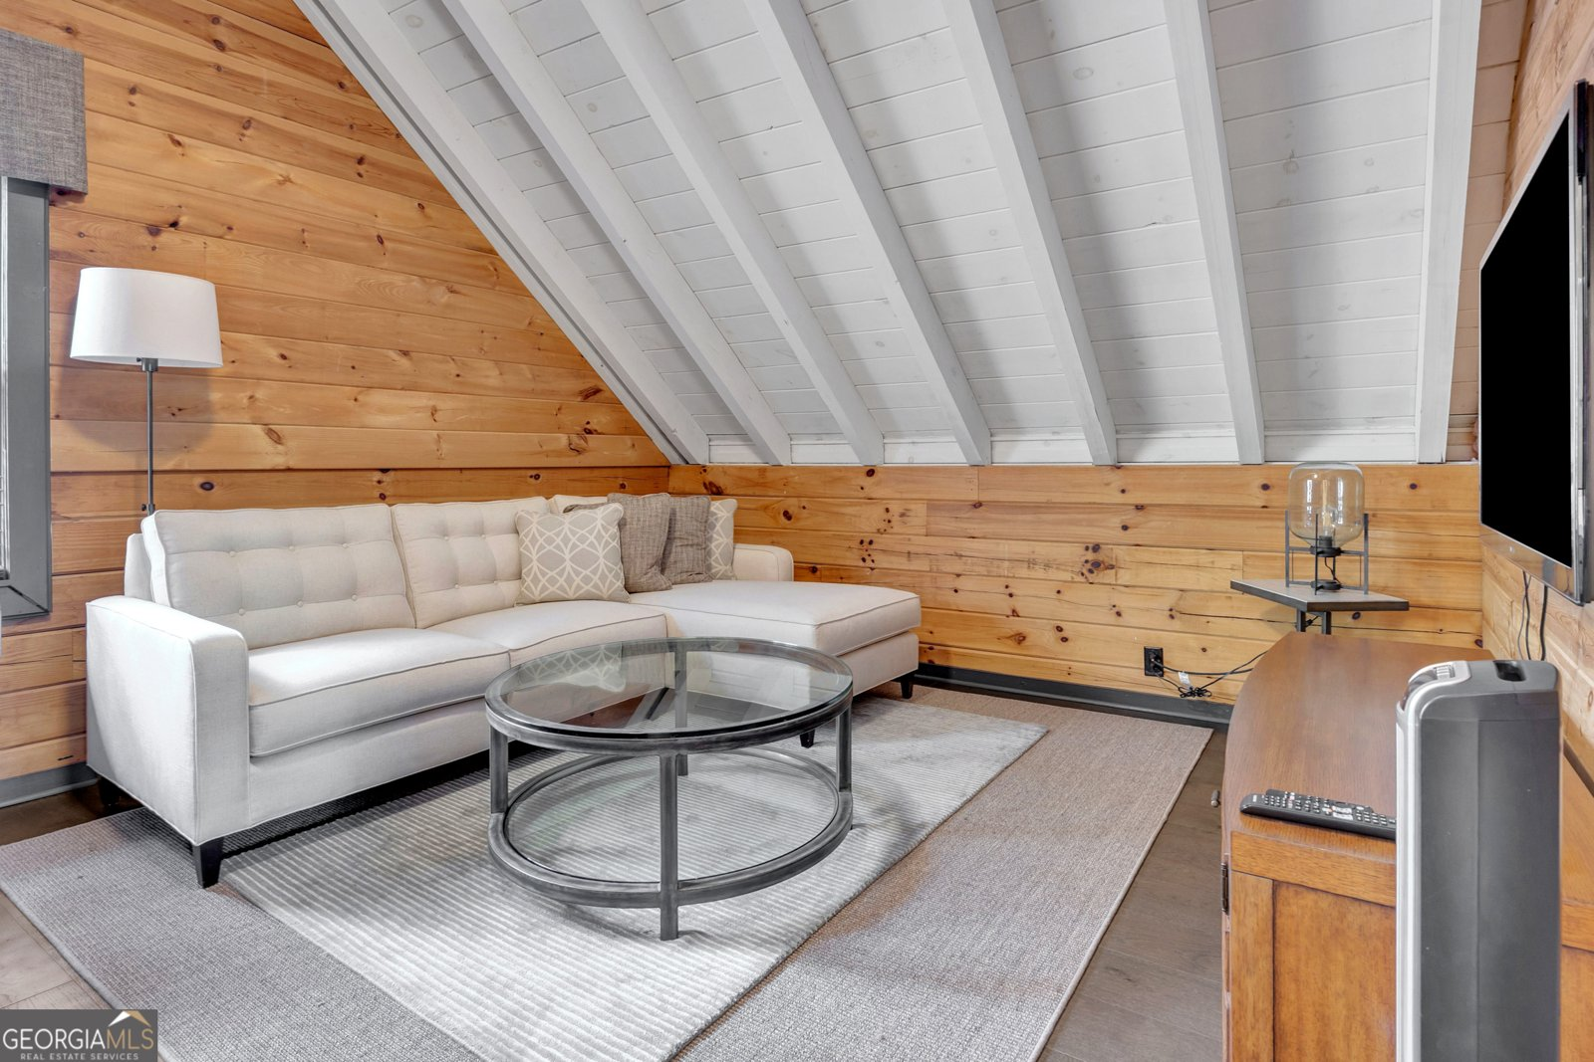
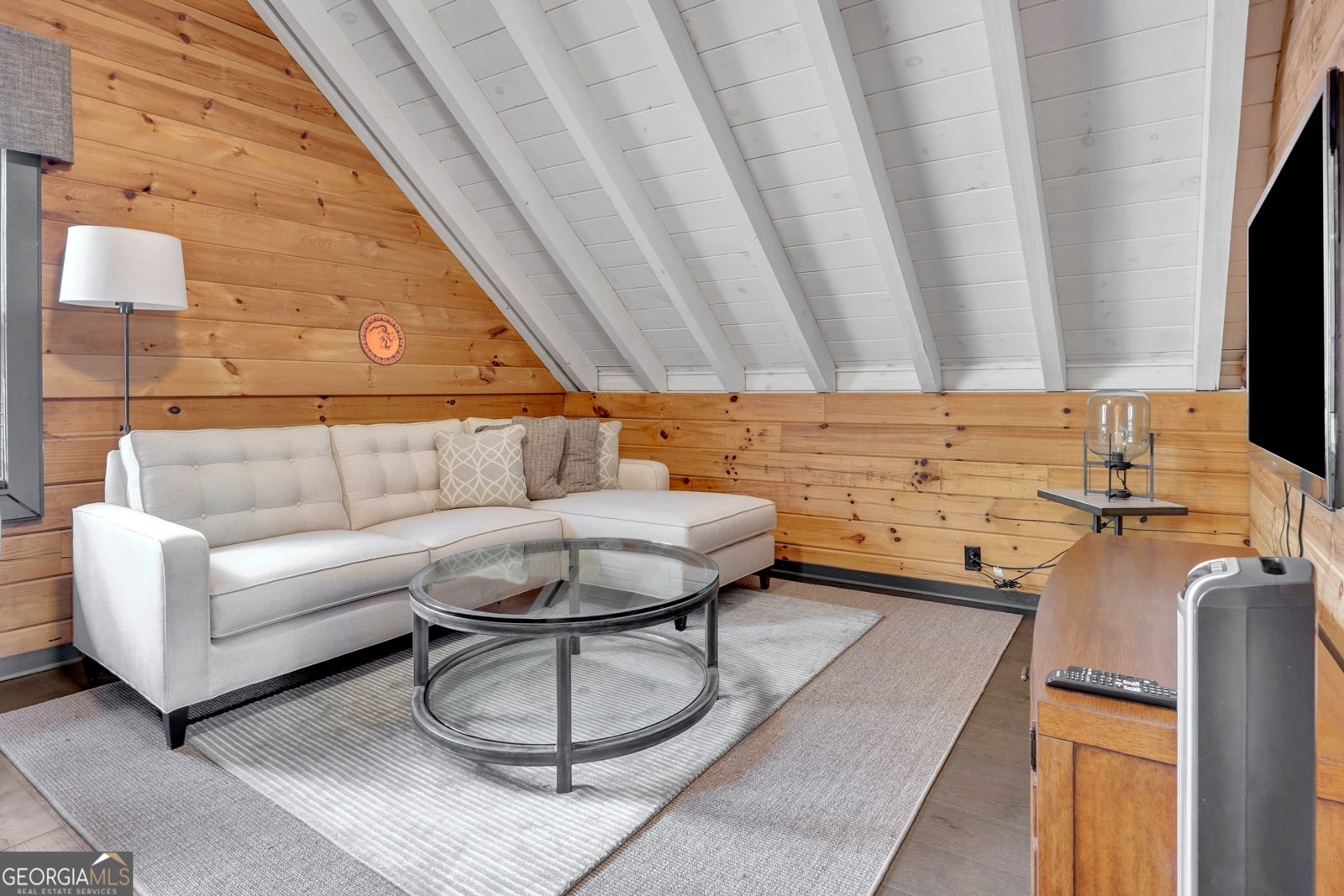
+ decorative plate (381, 339)
